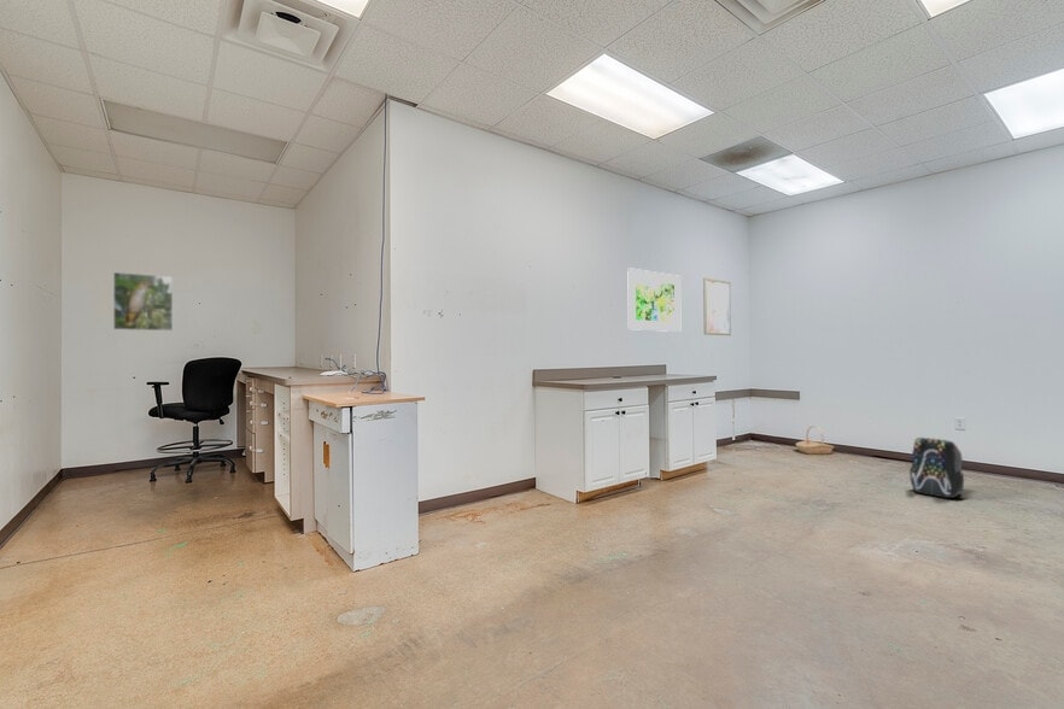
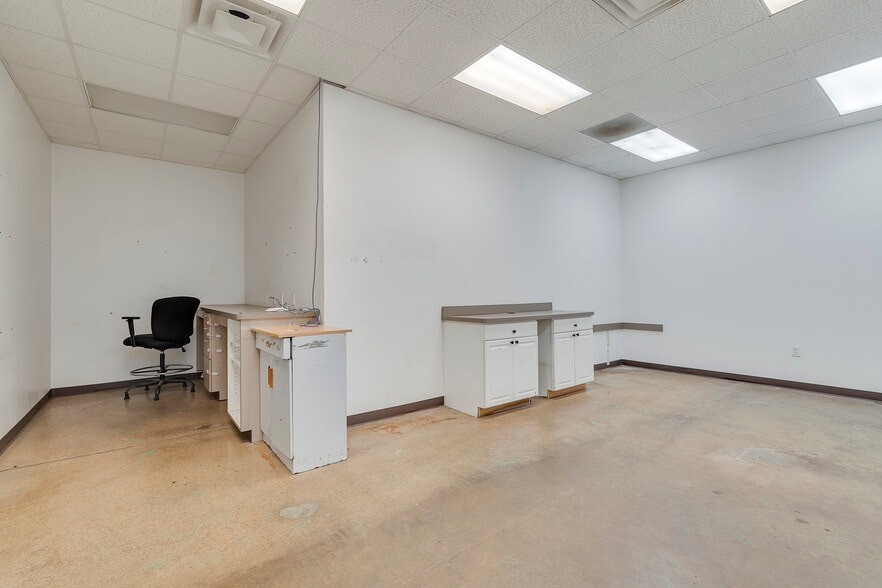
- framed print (655, 300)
- wall art (718, 307)
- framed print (144, 301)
- backpack (936, 465)
- basket (814, 441)
